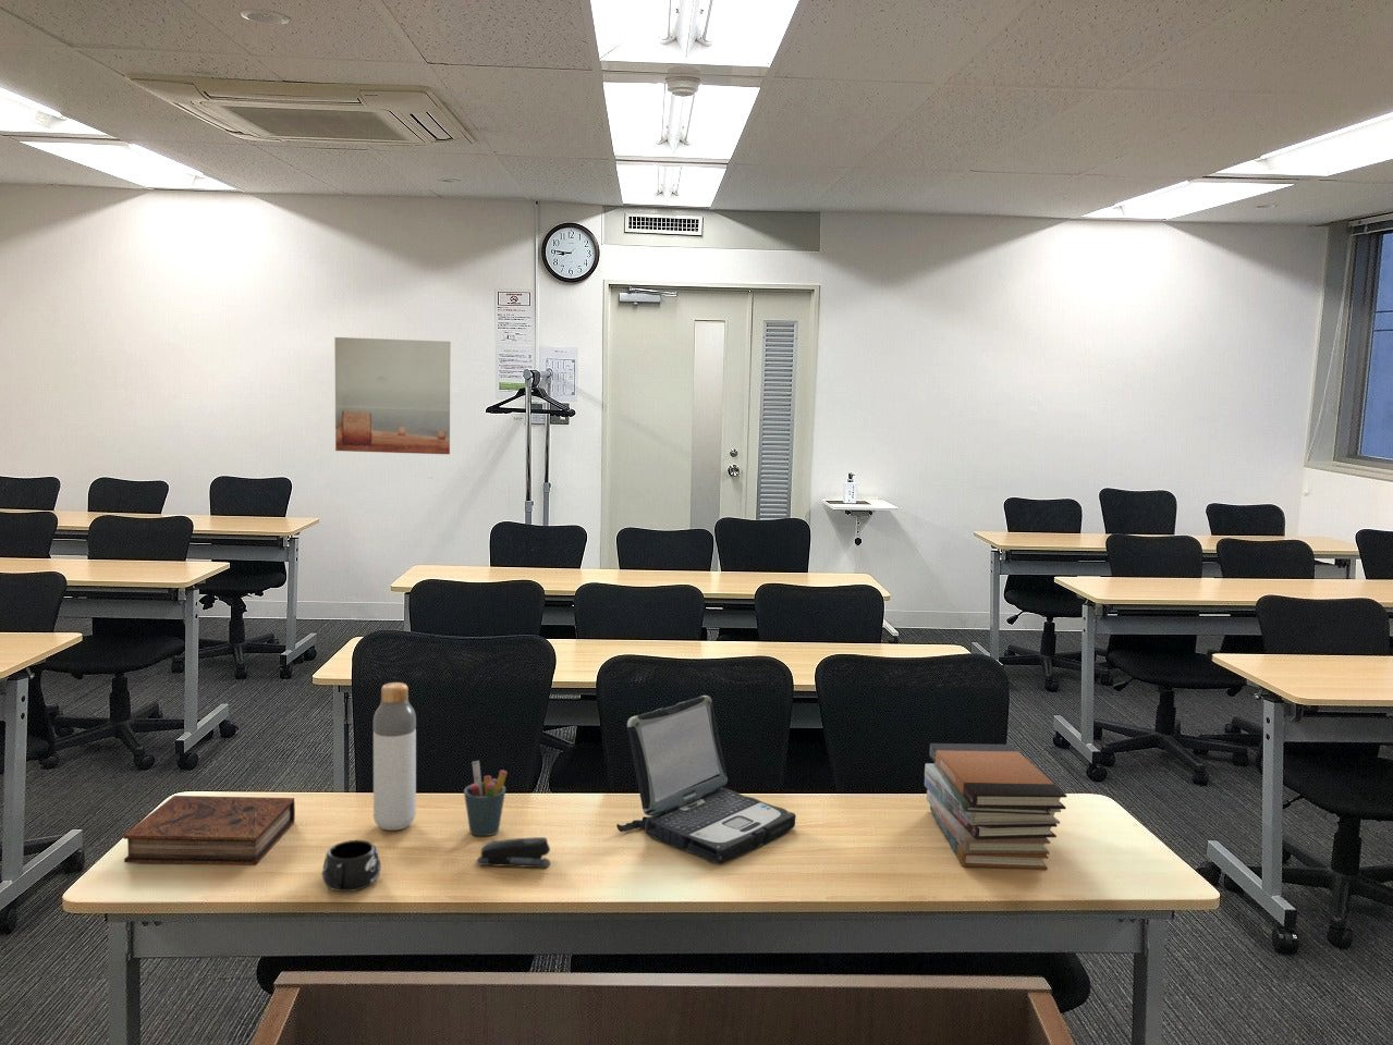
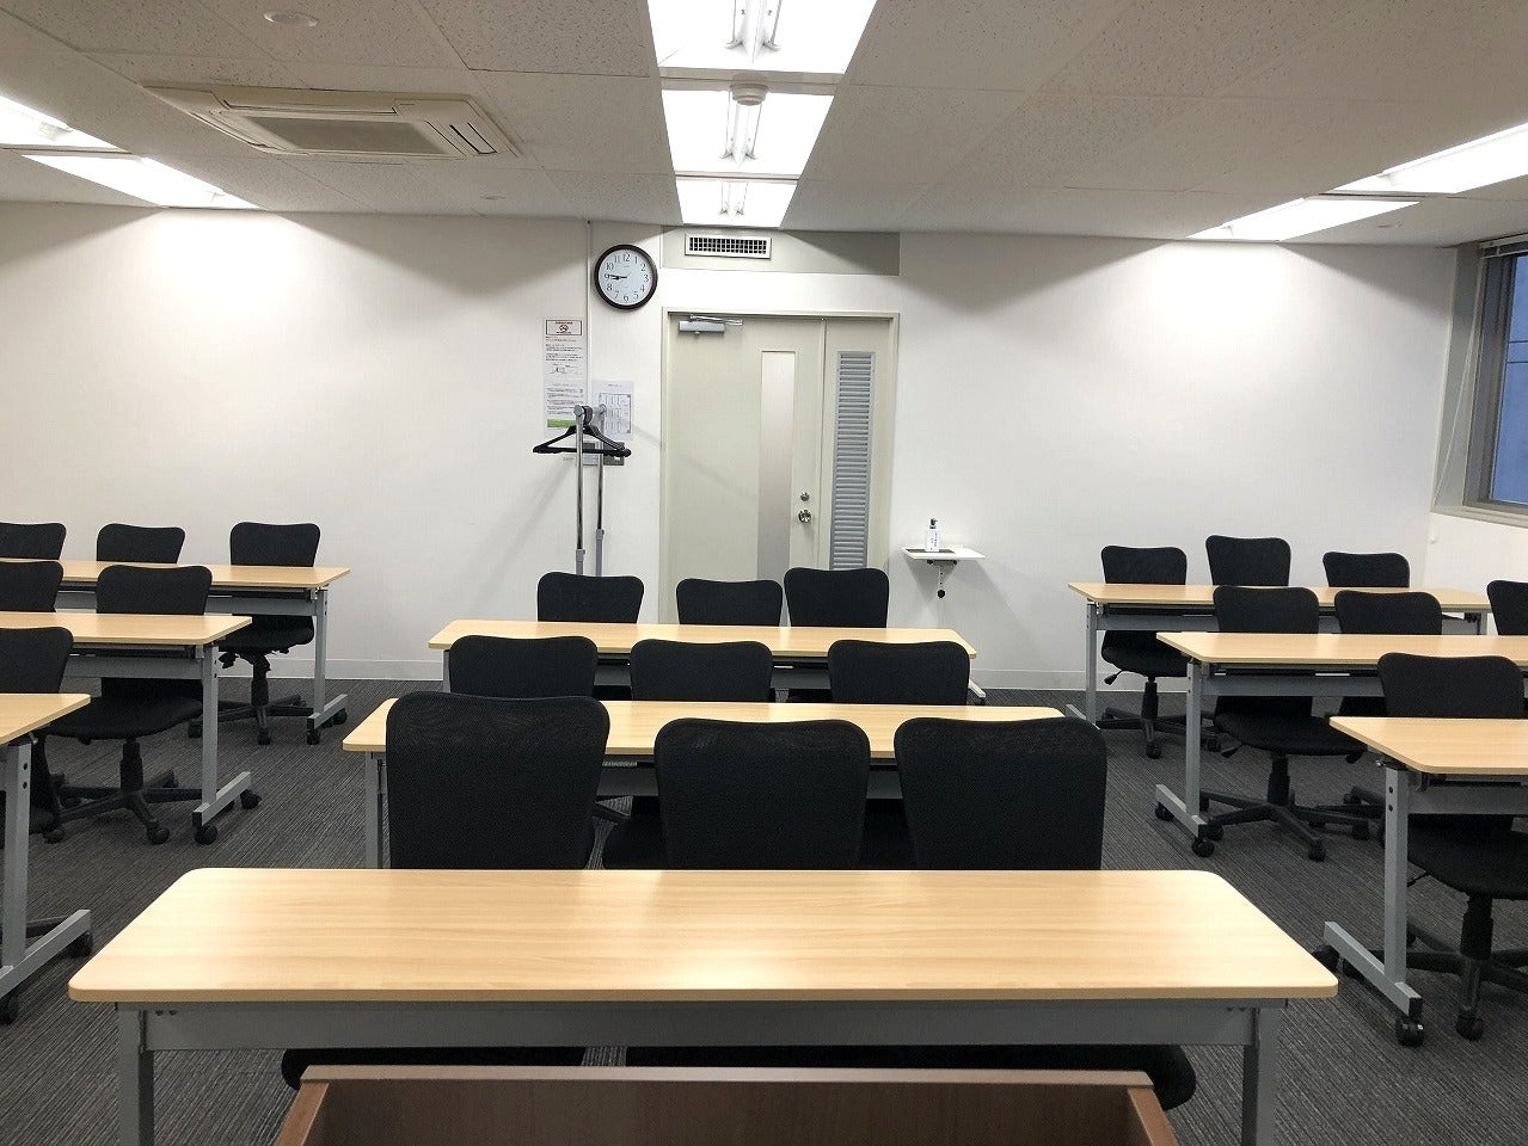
- stapler (513, 850)
- mug (348, 868)
- wall art (392, 396)
- book (213, 828)
- book stack (988, 801)
- bottle (394, 755)
- pen holder (485, 798)
- laptop (708, 773)
